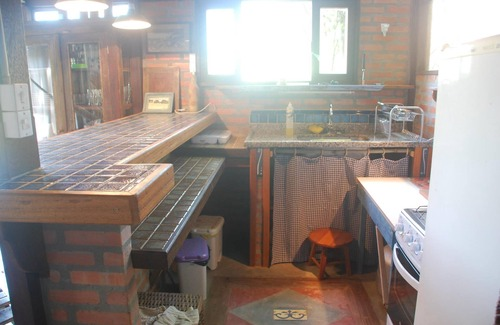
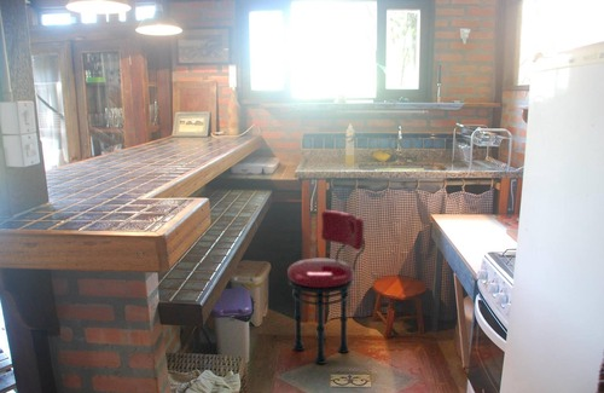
+ stool (326, 283)
